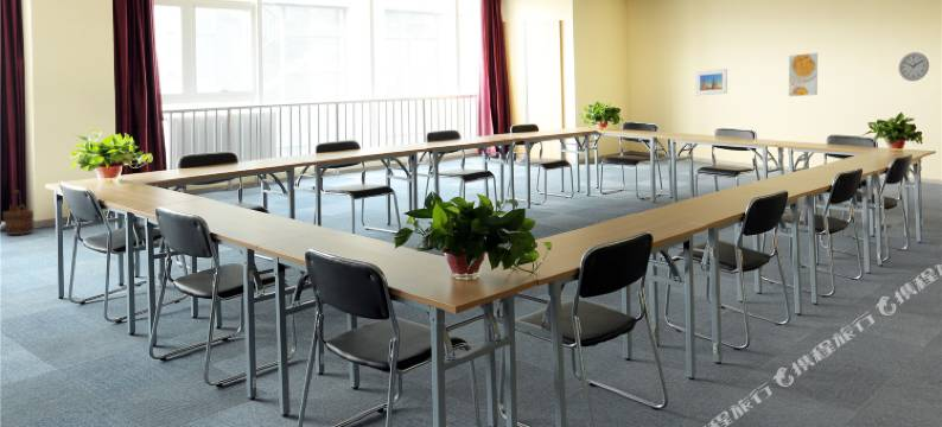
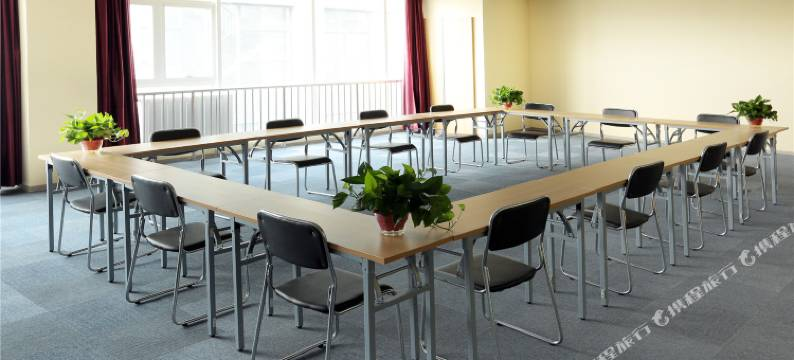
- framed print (802, 75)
- wall clock (912, 66)
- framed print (711, 82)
- wooden bucket (18, 211)
